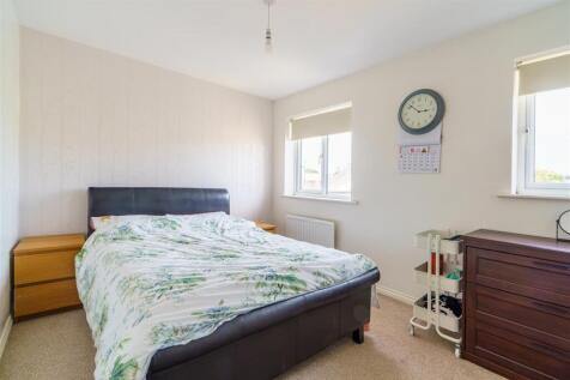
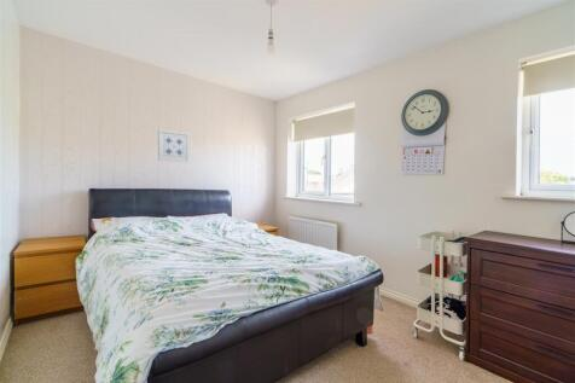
+ wall art (174, 146)
